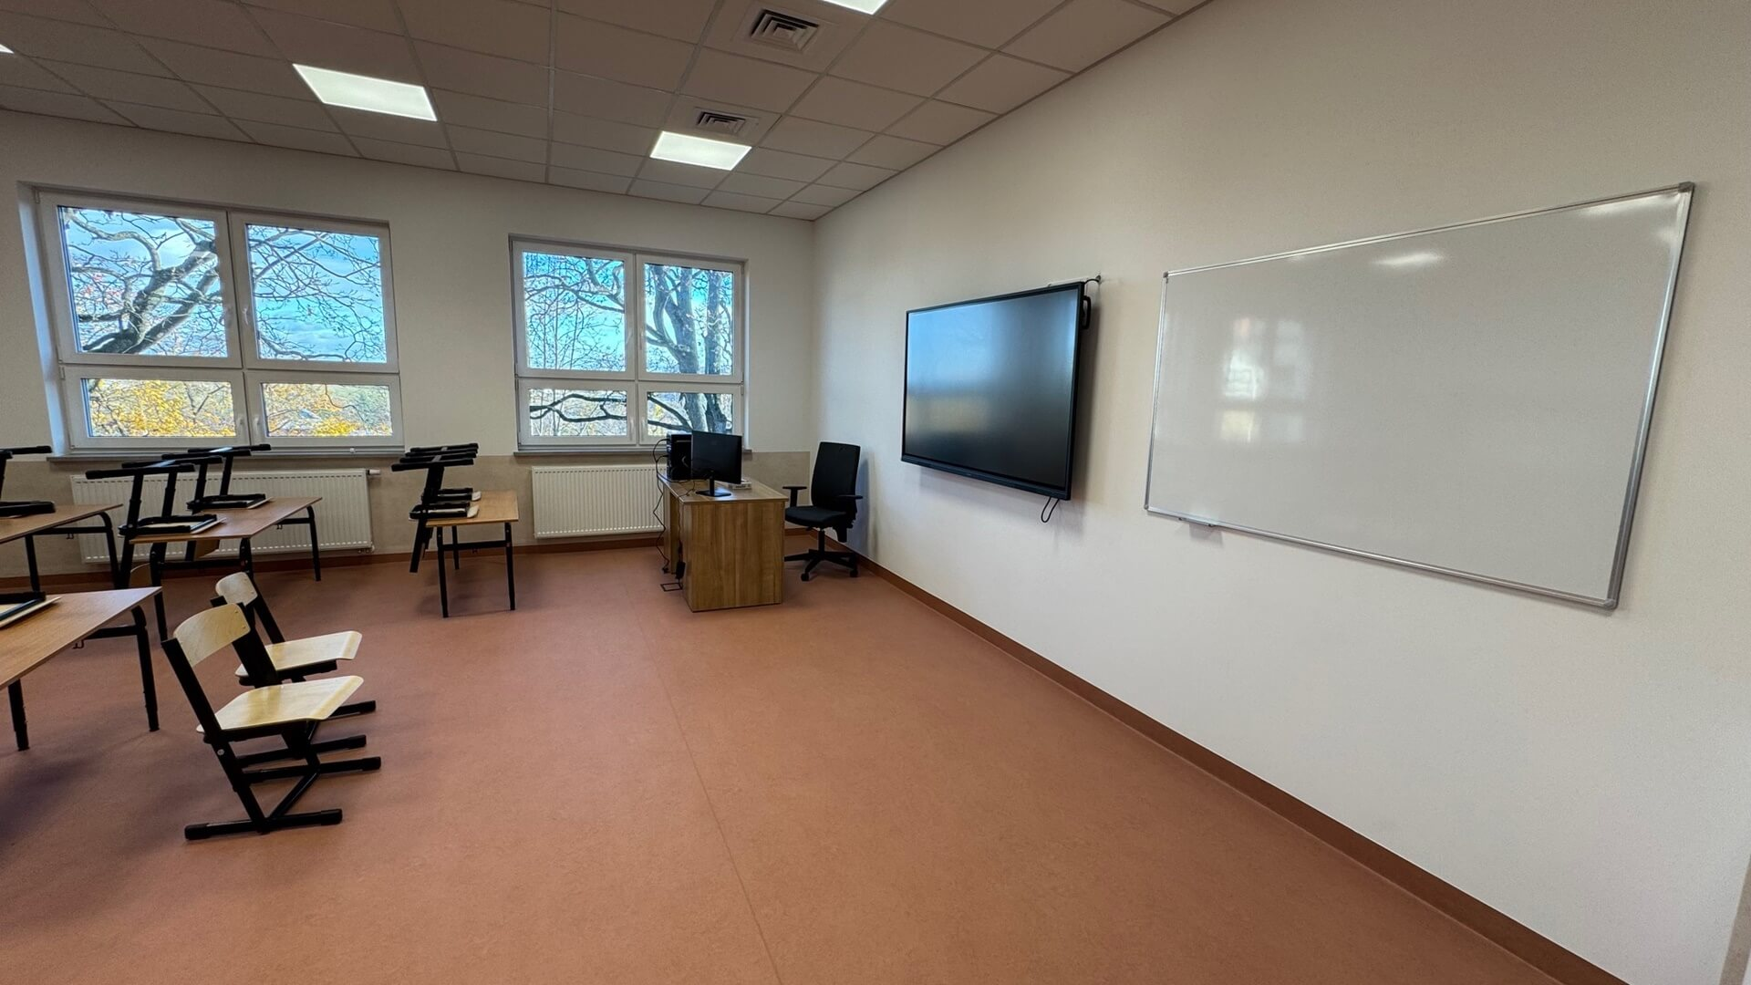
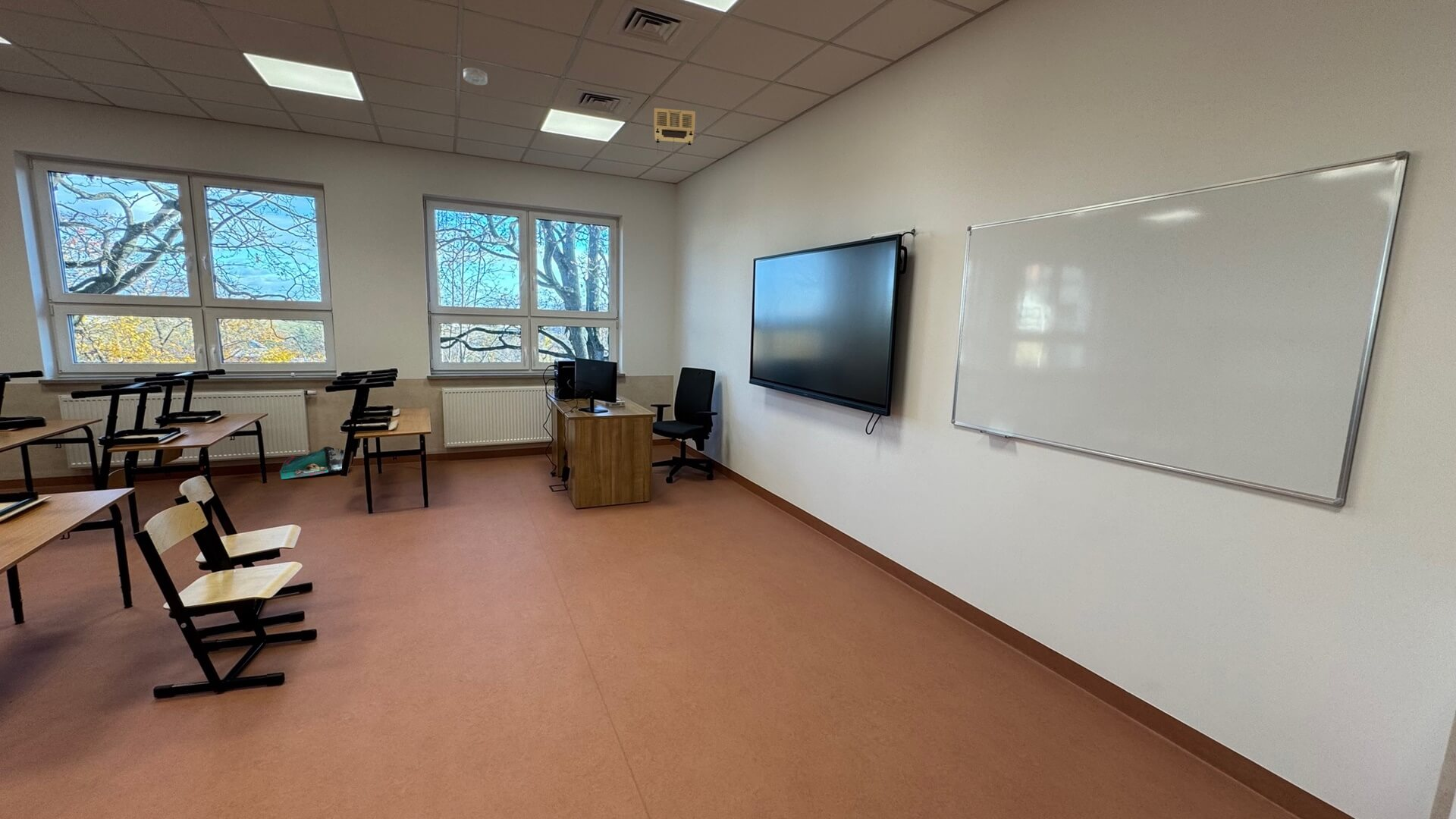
+ smoke detector (475, 76)
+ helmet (313, 462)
+ projector (674, 130)
